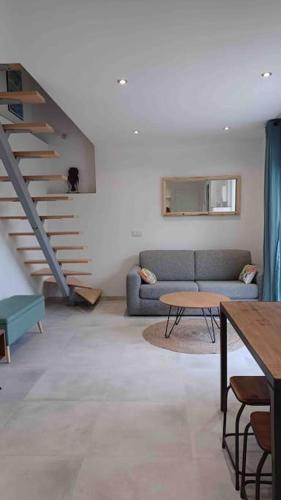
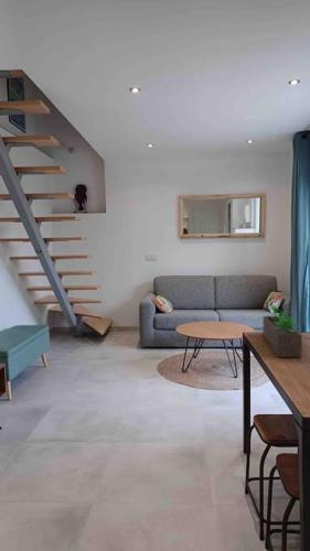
+ succulent planter (279, 326)
